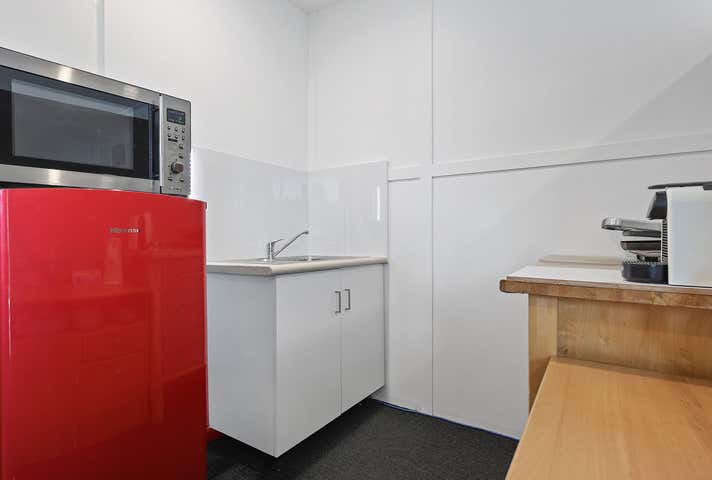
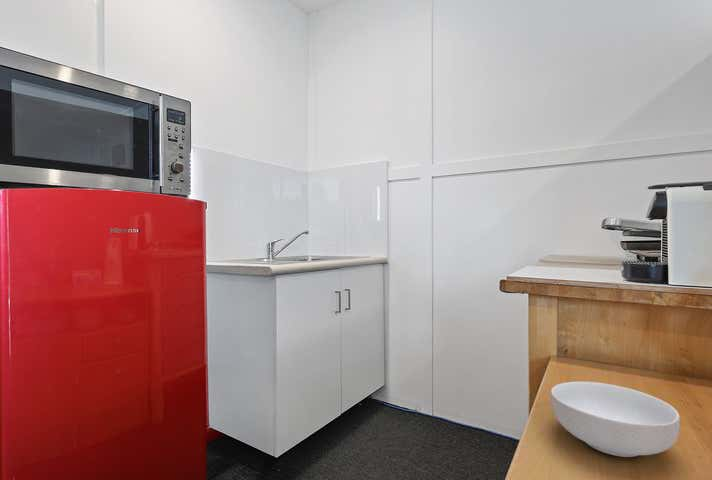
+ cereal bowl (610, 421)
